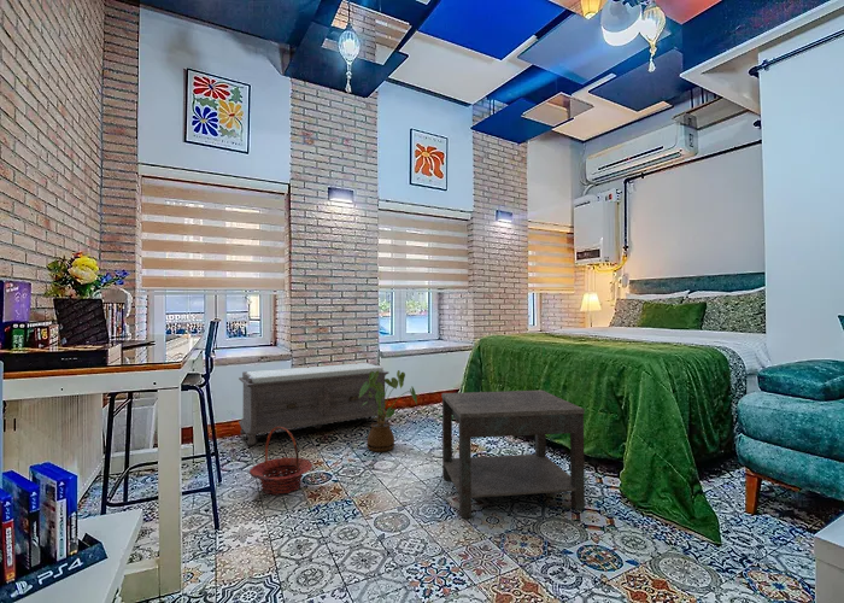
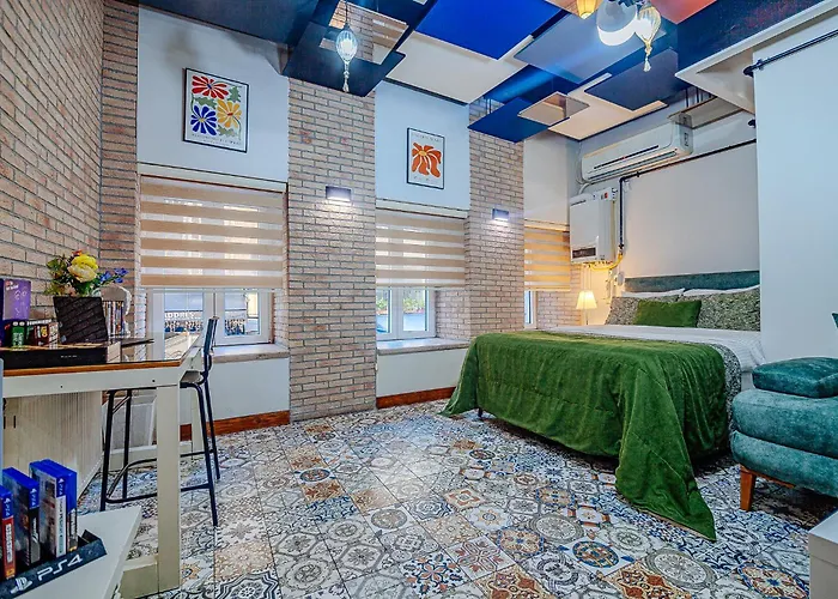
- house plant (387, 410)
- bench (316, 398)
- basket (281, 458)
- side table (506, 435)
